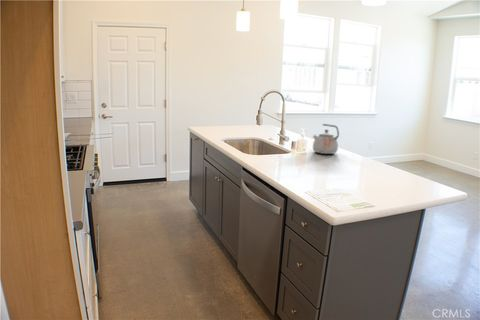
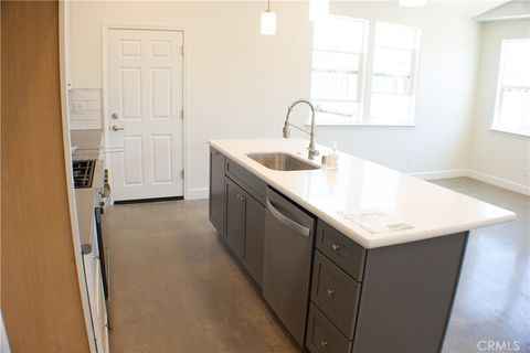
- kettle (325, 138)
